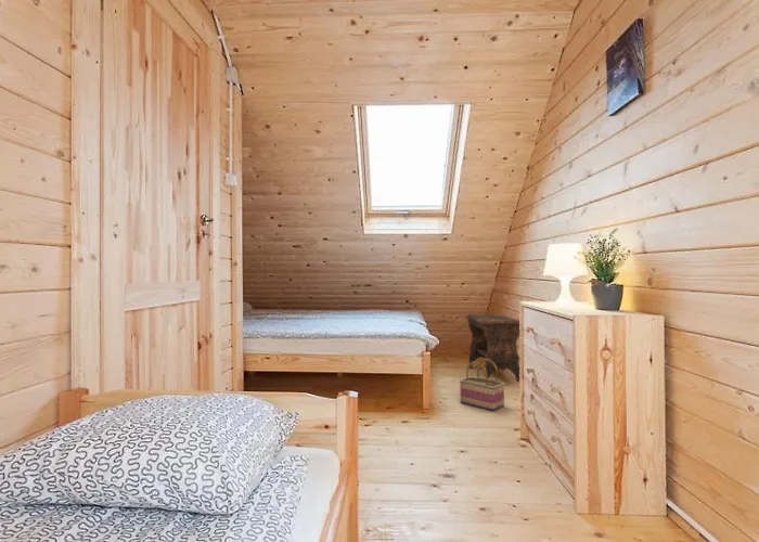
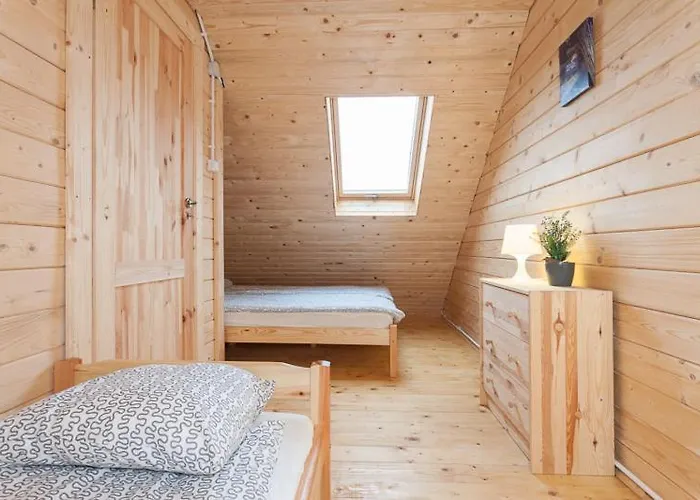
- footstool (492, 346)
- basket (481, 382)
